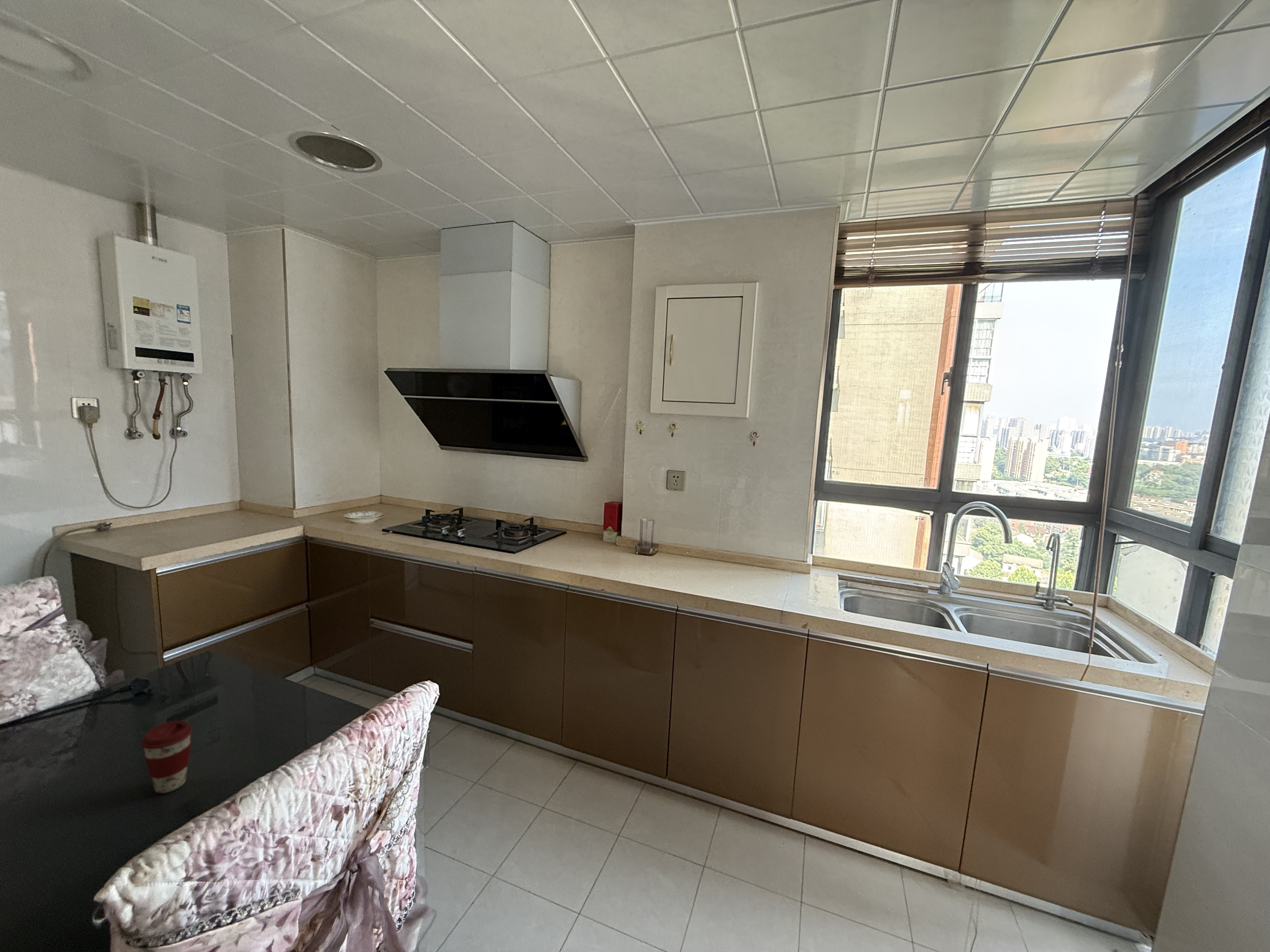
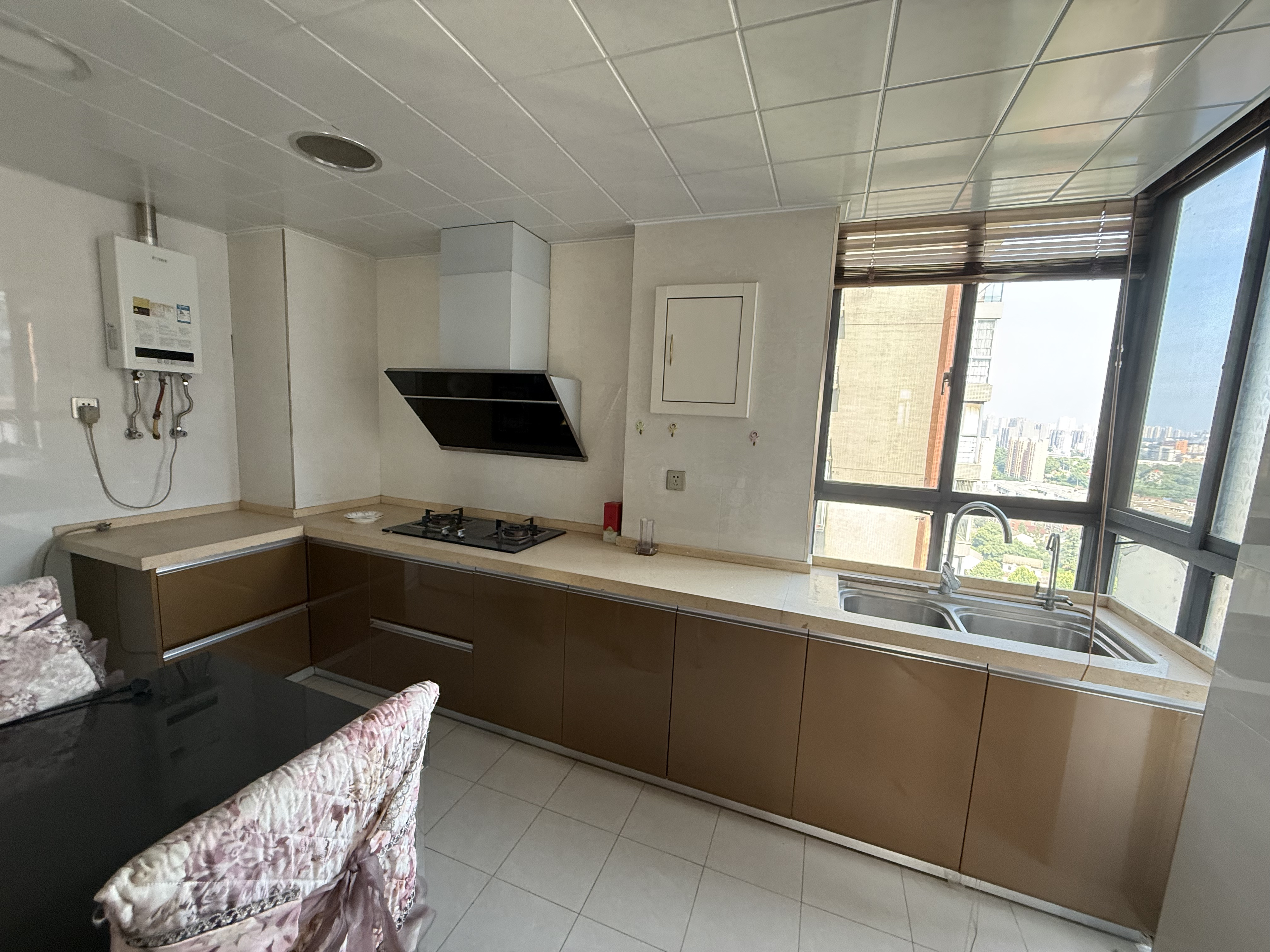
- coffee cup (169, 757)
